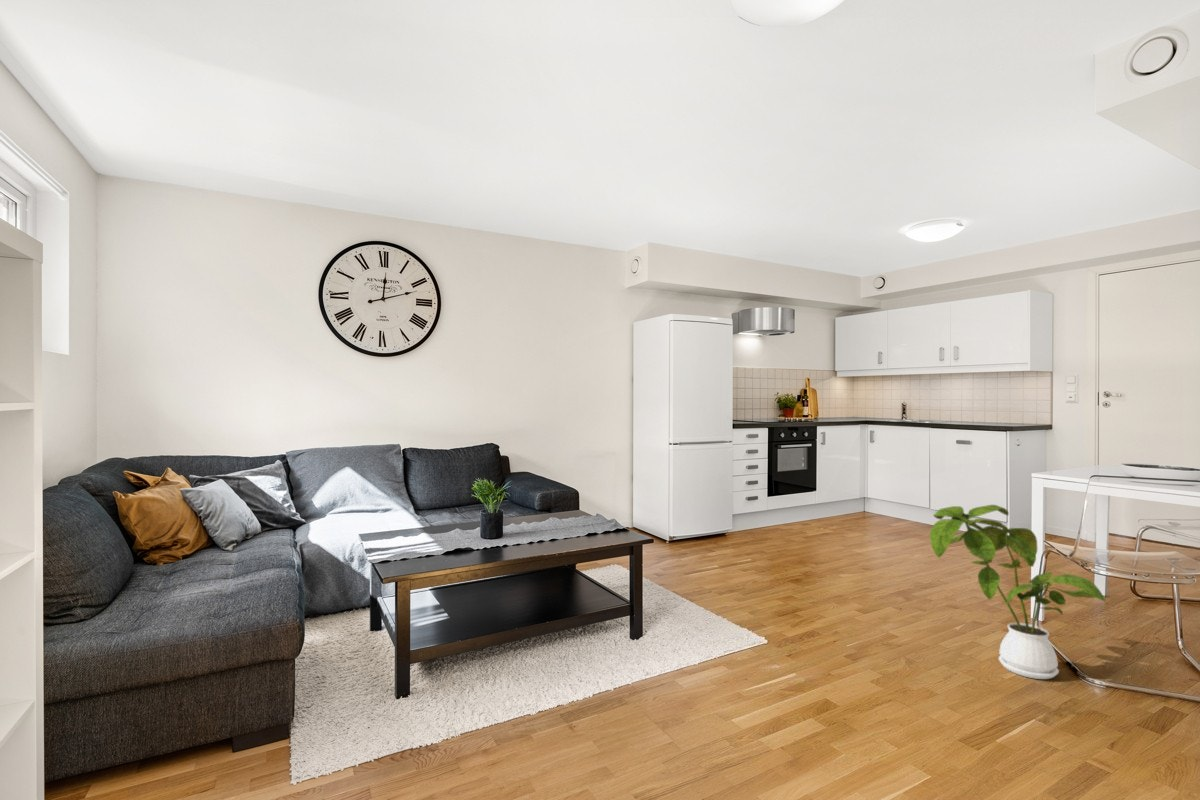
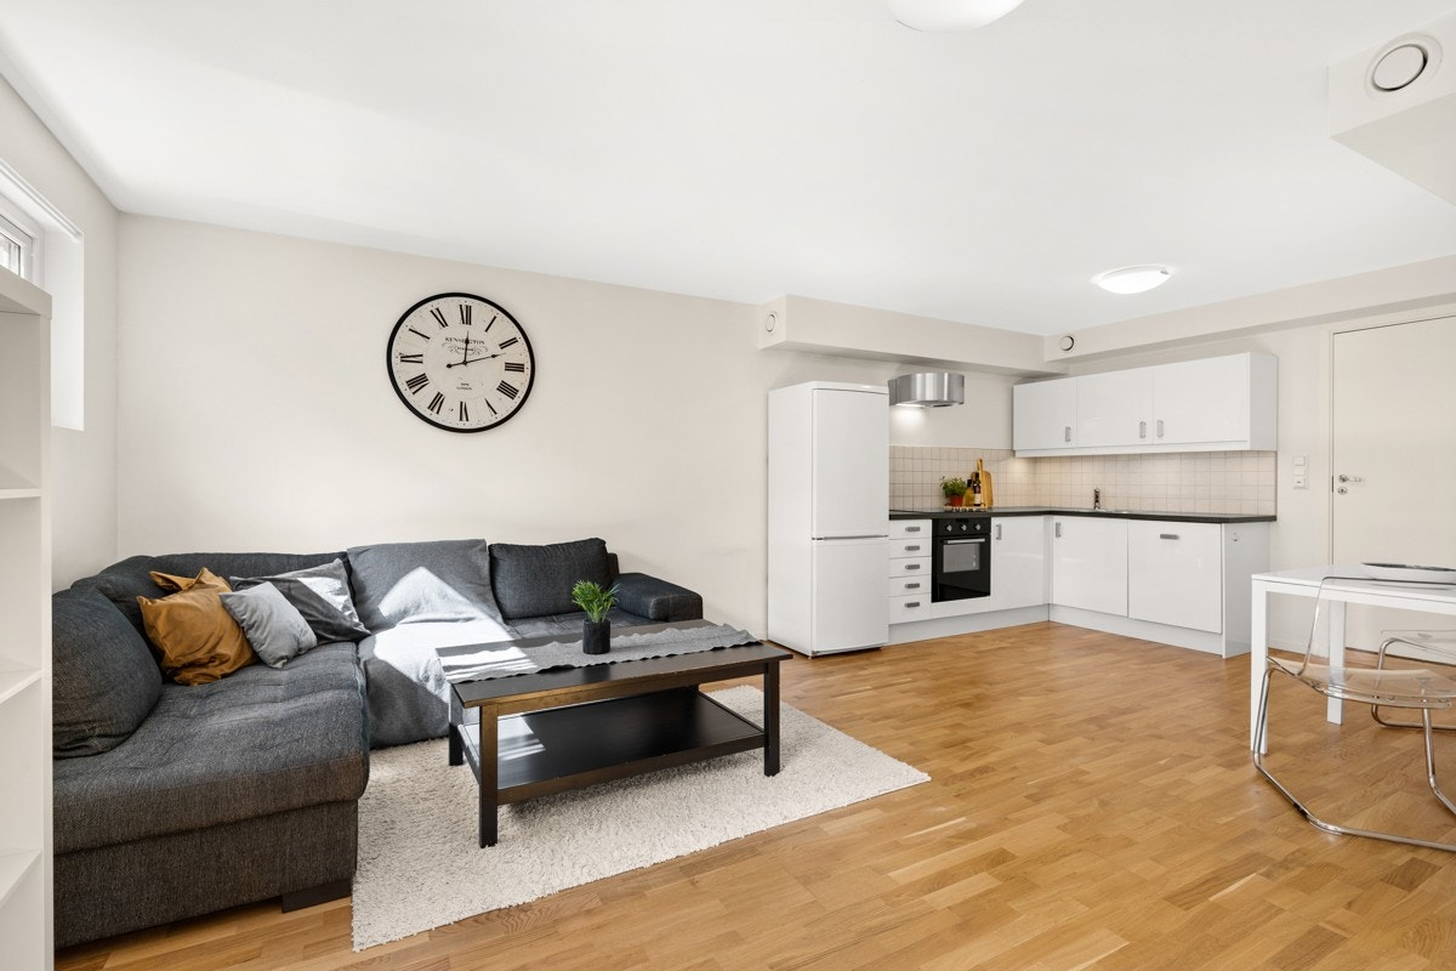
- house plant (1000, 589)
